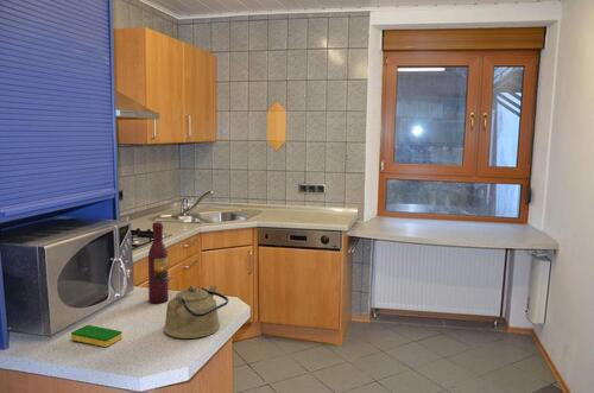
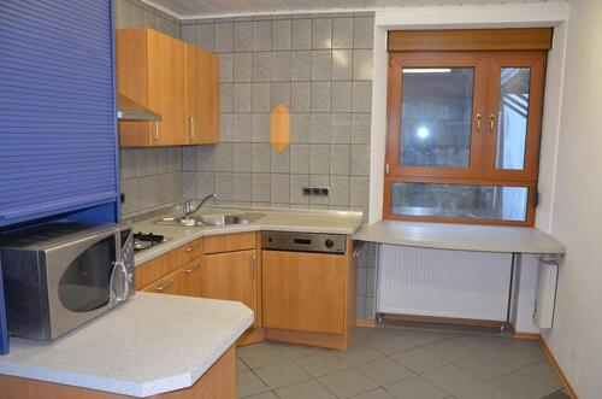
- wine bottle (158, 261)
- dish sponge (96, 335)
- kettle (196, 304)
